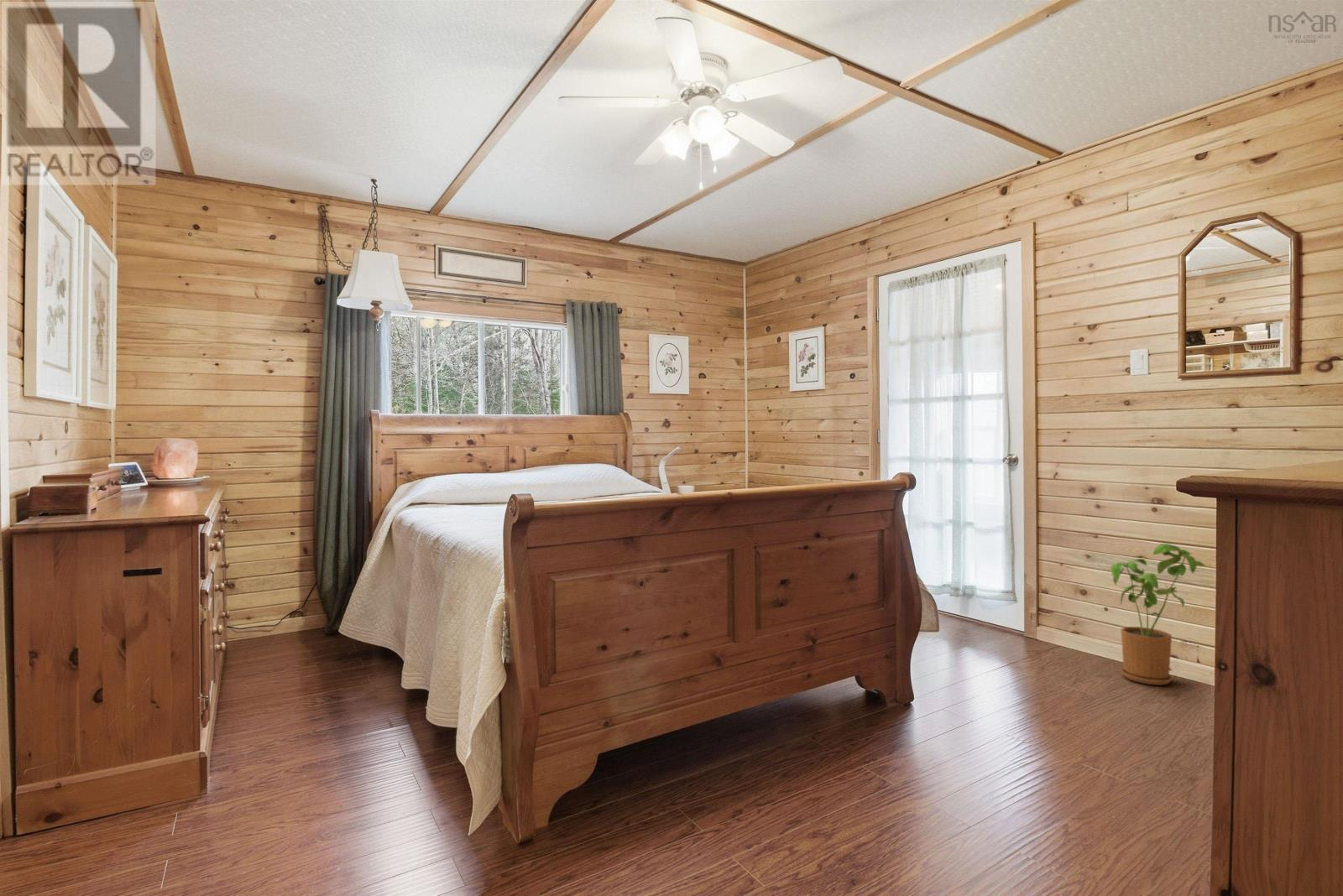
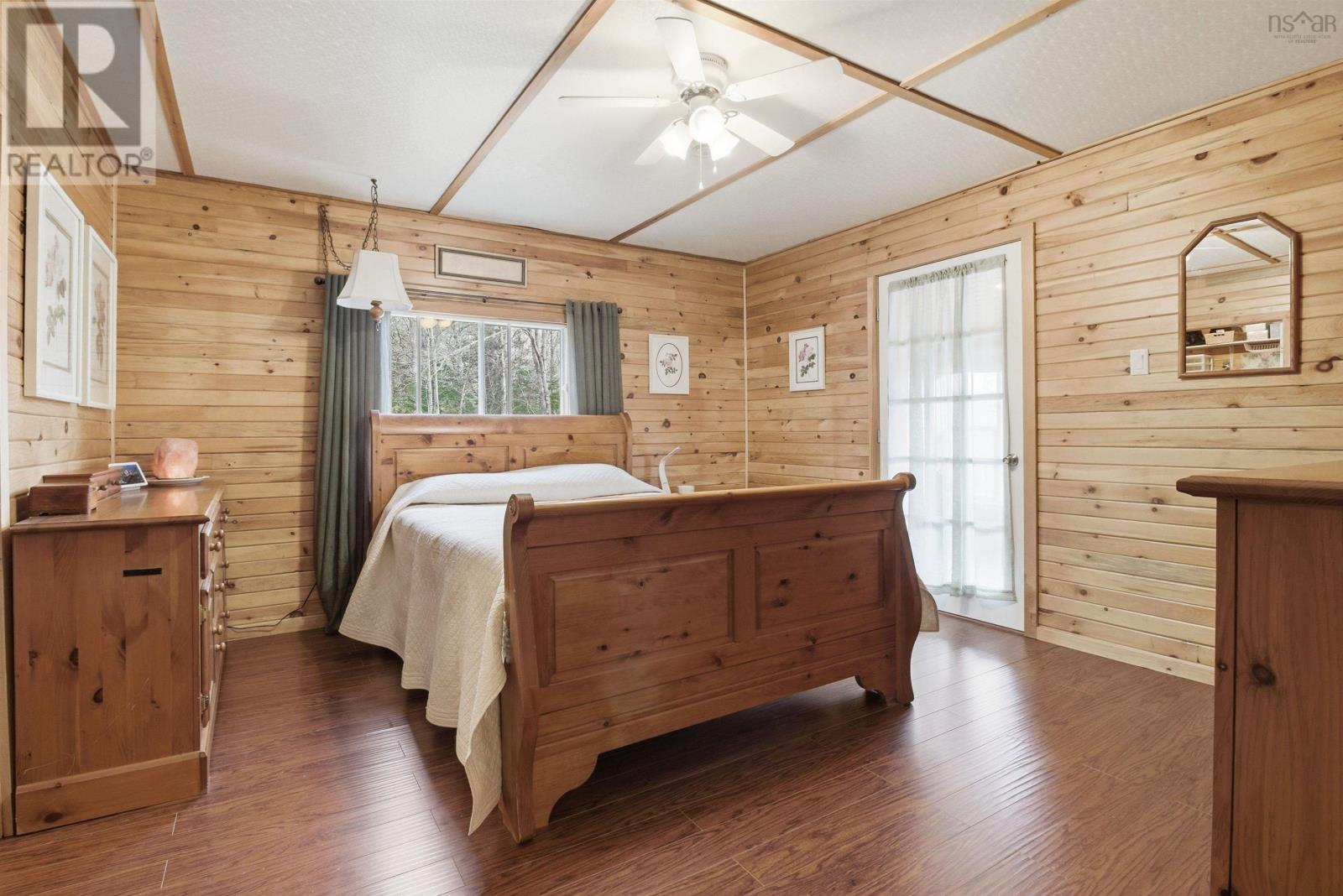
- house plant (1147, 612)
